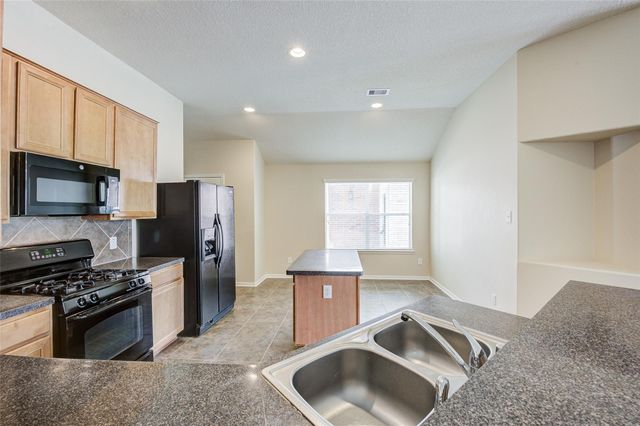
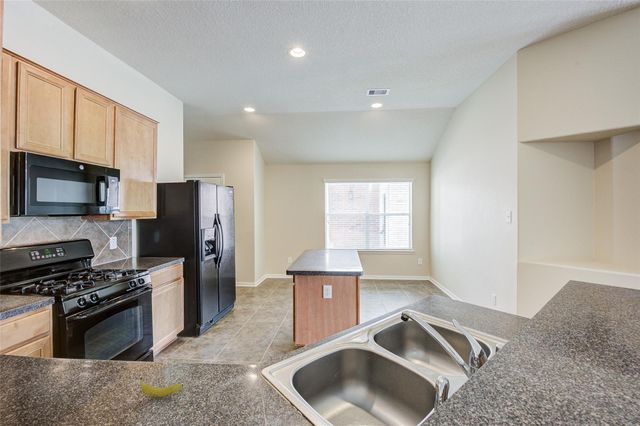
+ fruit (163, 387)
